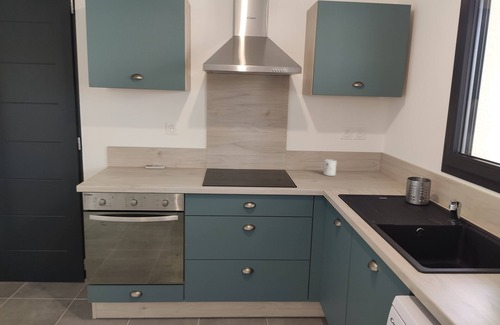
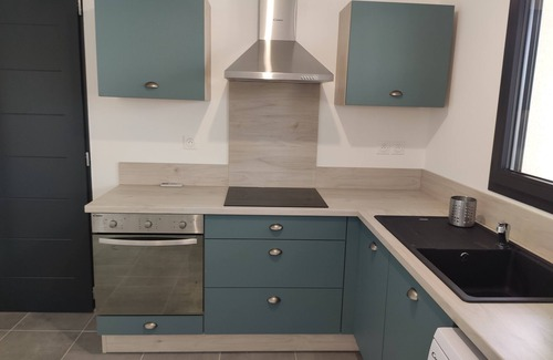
- mug (327, 167)
